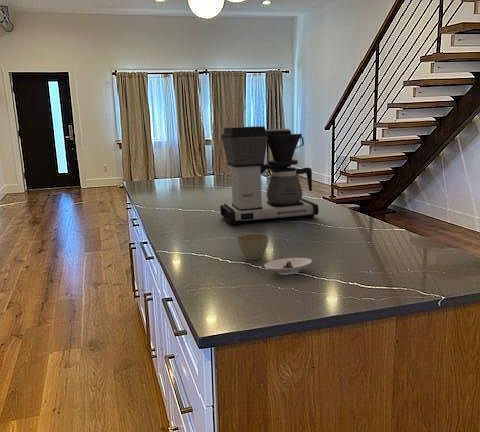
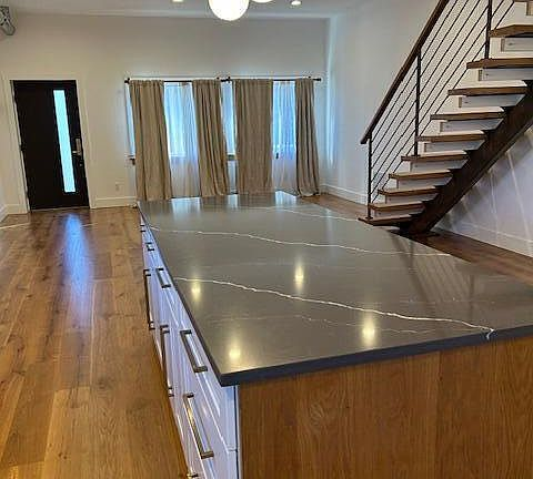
- coffee maker (270, 169)
- flower pot (253, 247)
- saucer (288, 266)
